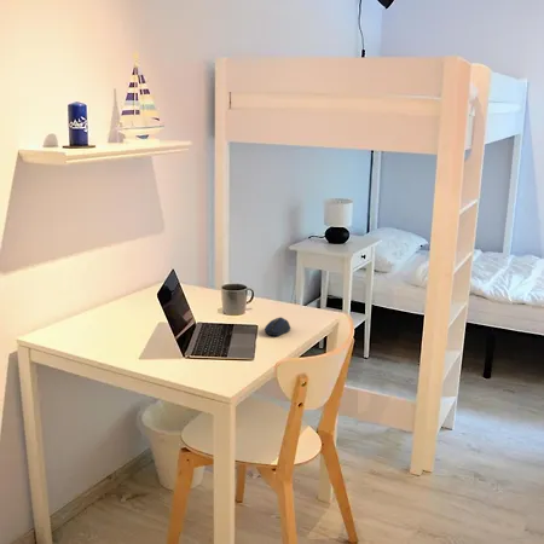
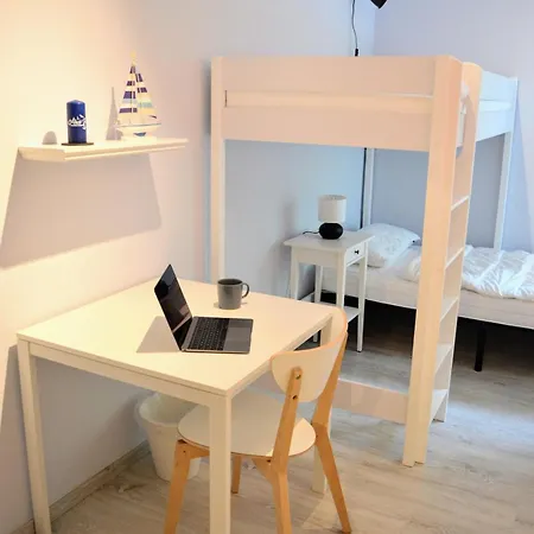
- computer mouse (277, 324)
